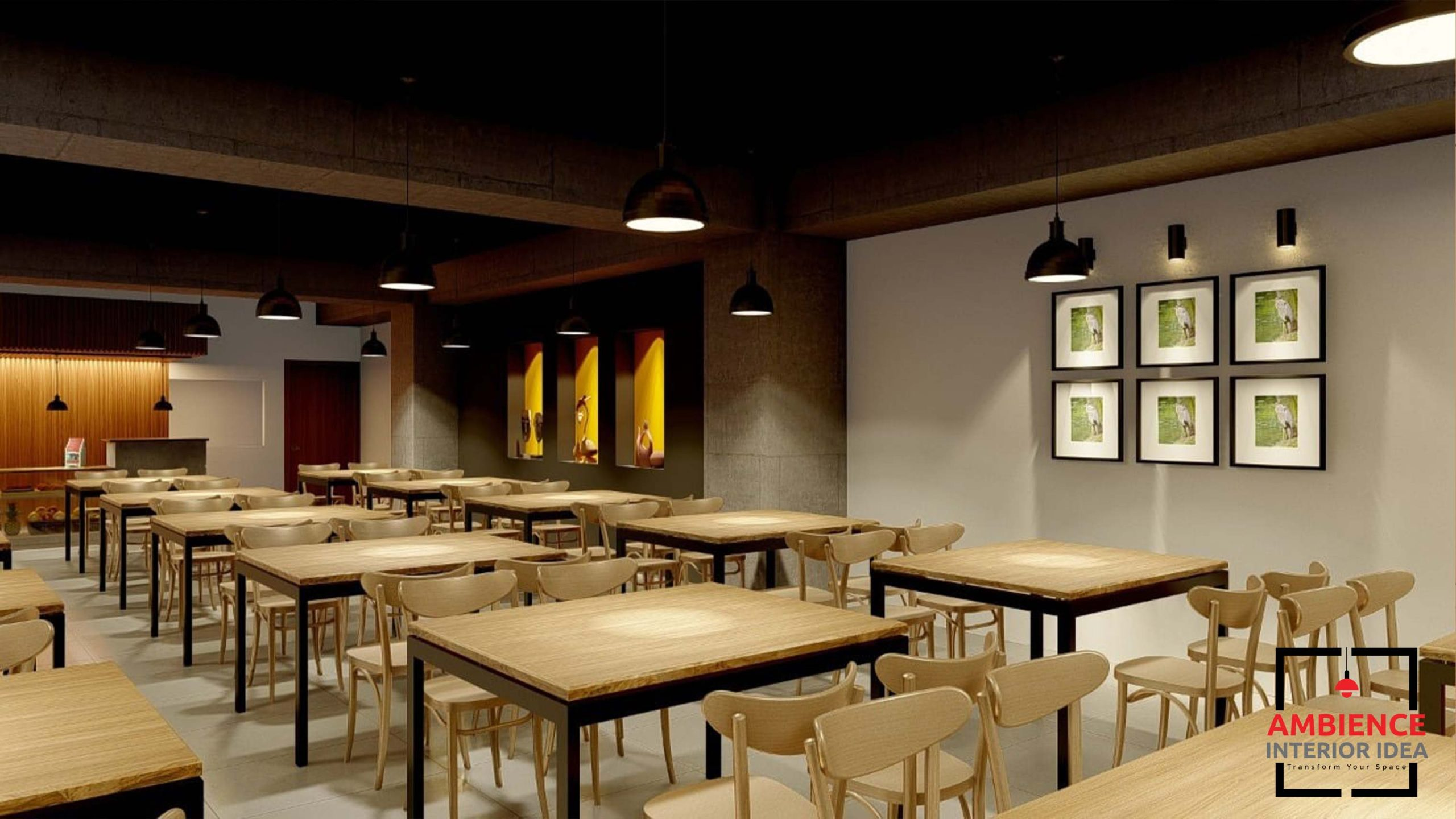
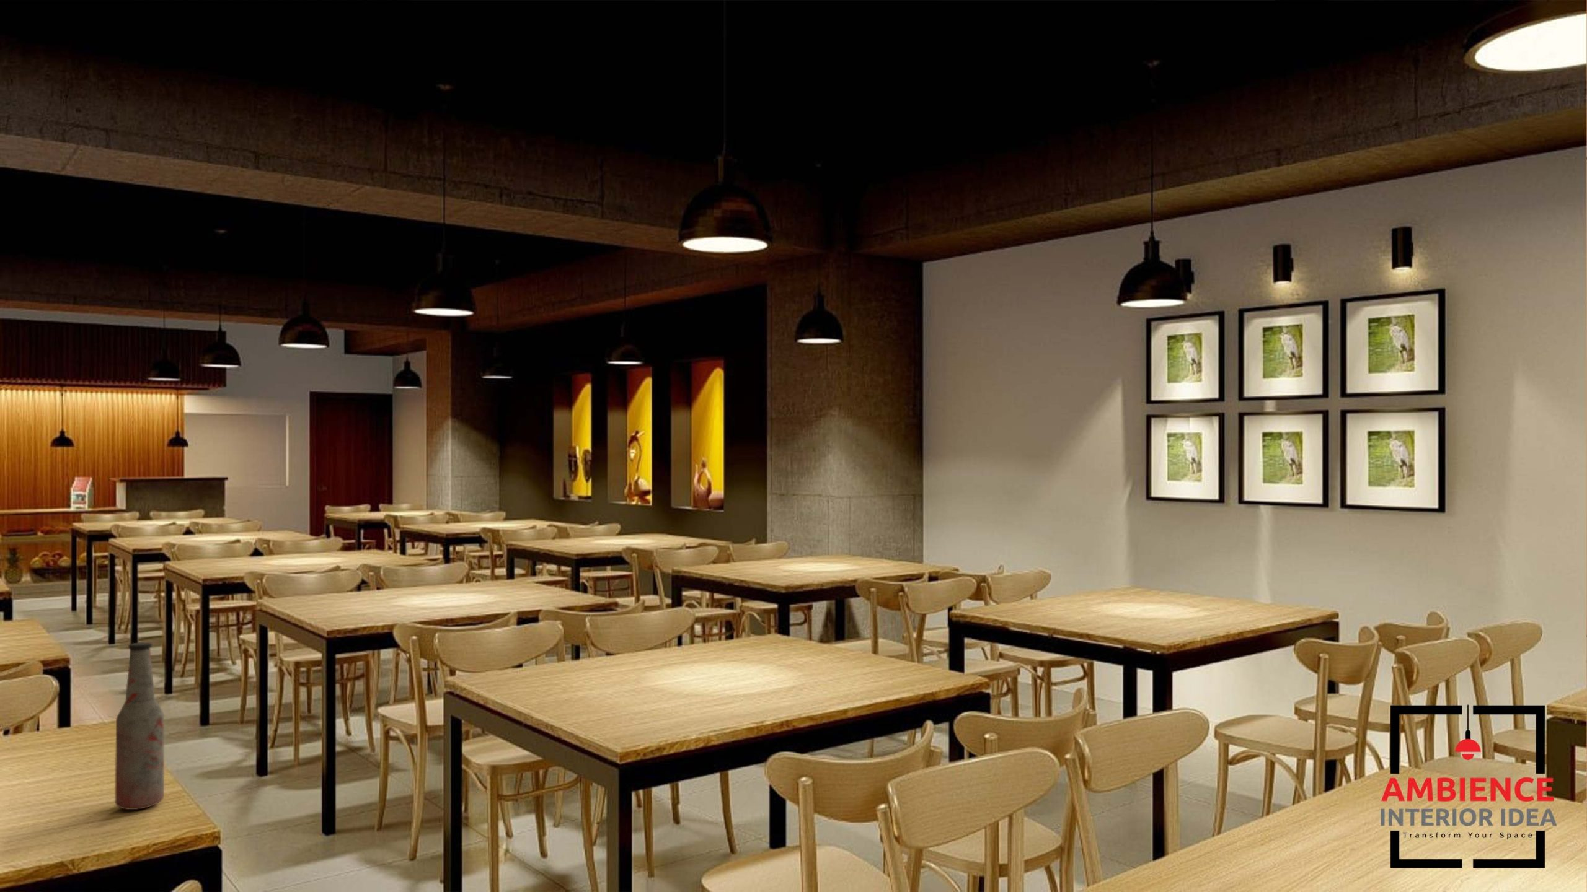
+ bottle (140, 724)
